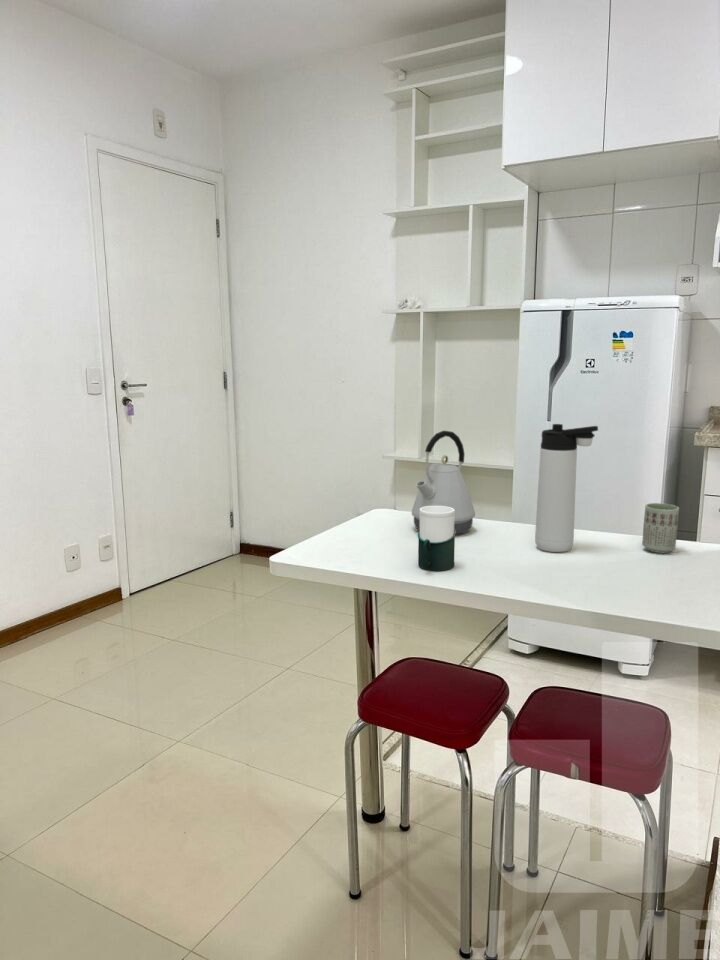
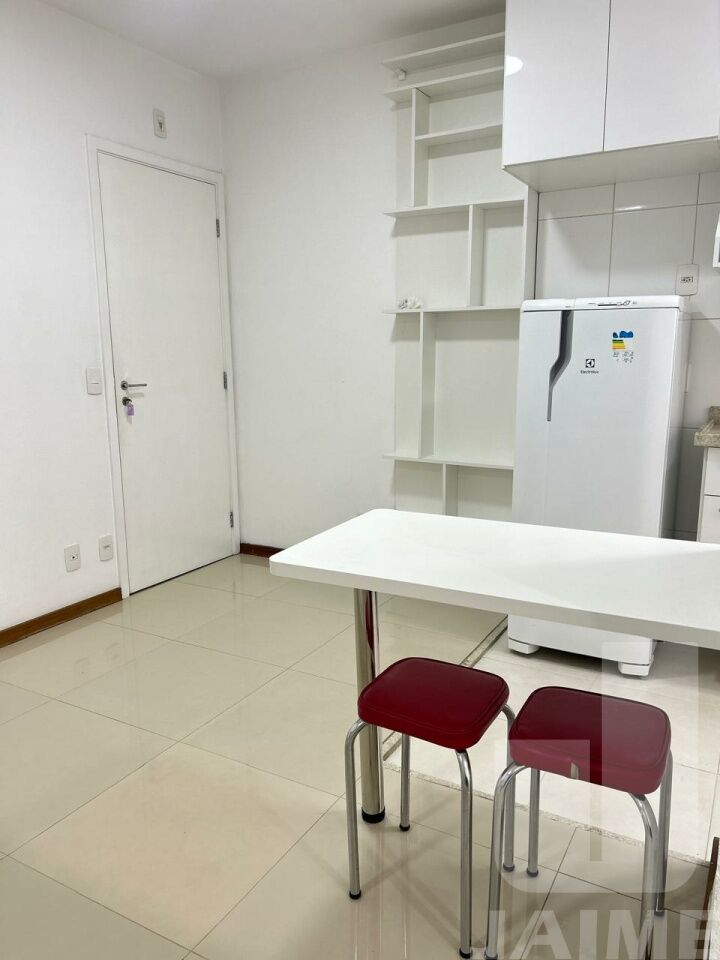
- thermos bottle (565, 488)
- kettle (442, 481)
- cup (660, 528)
- cup (433, 539)
